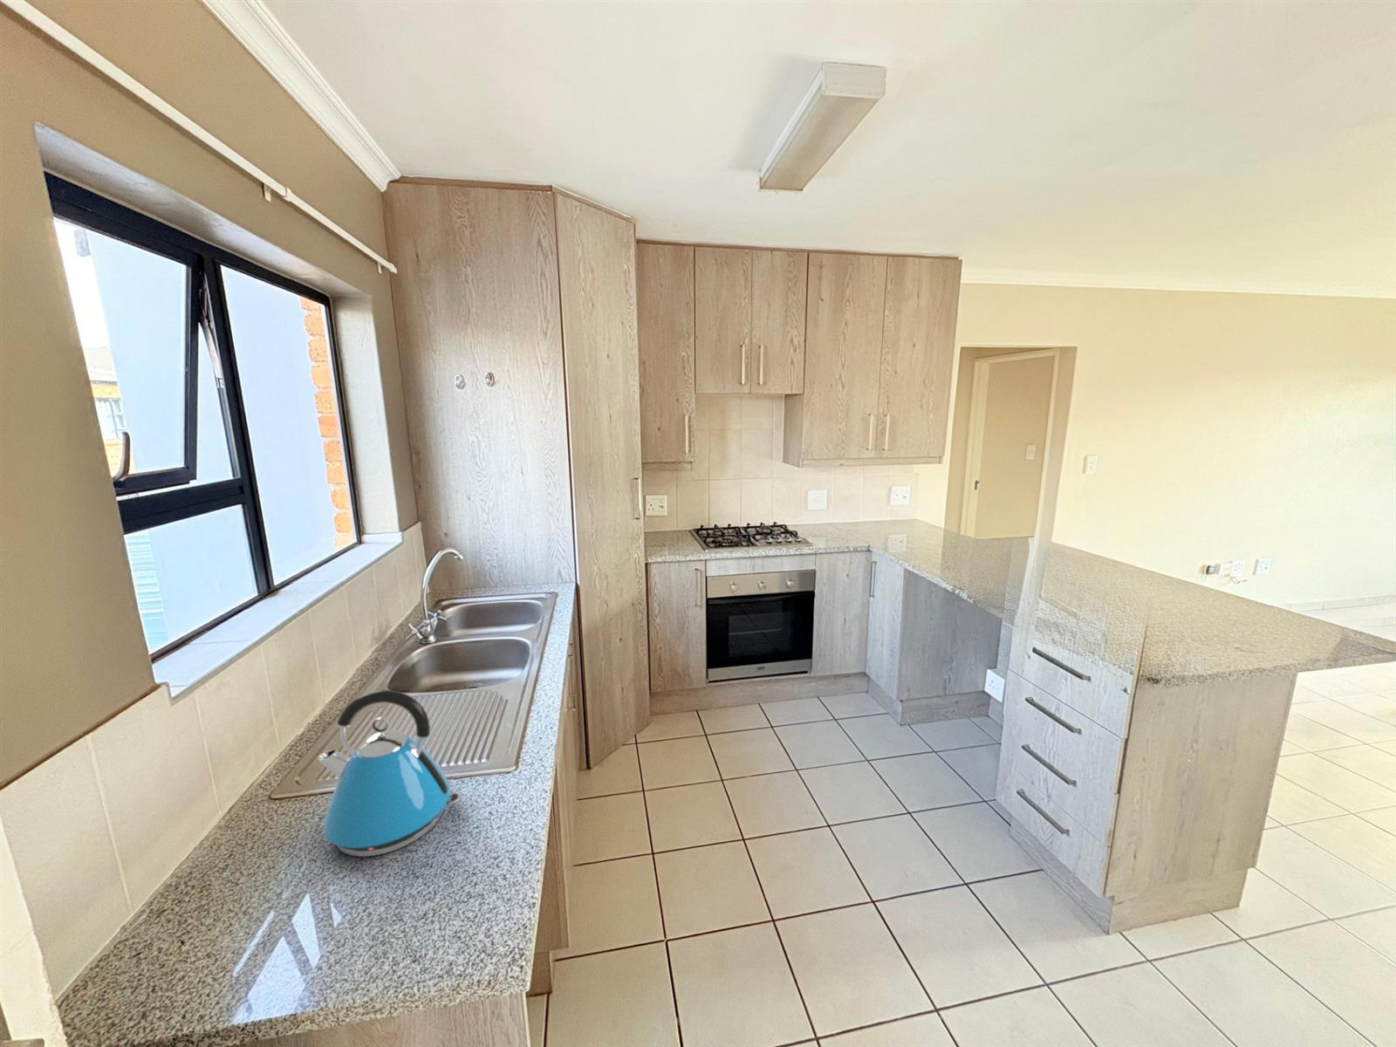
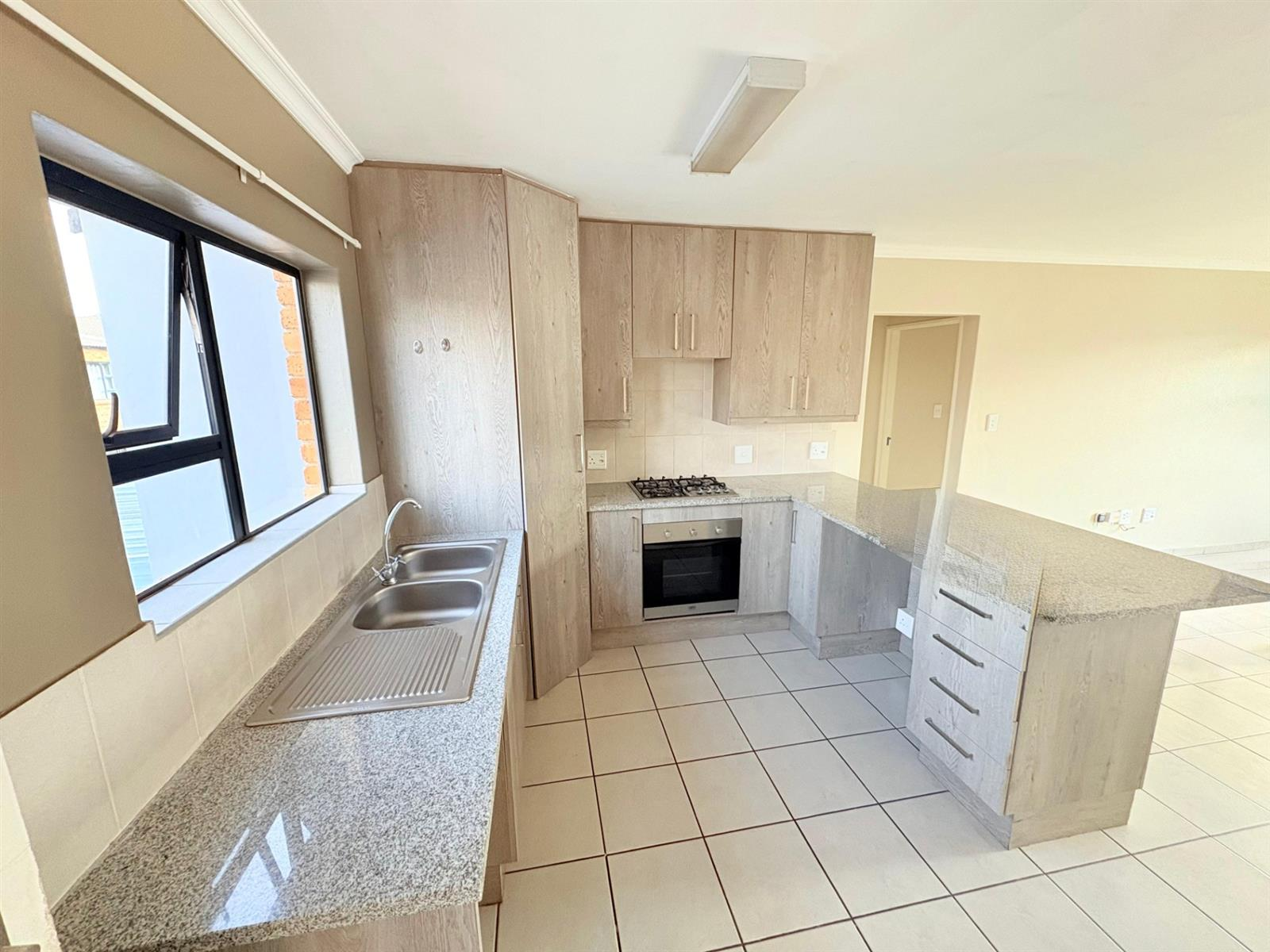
- kettle (388, 756)
